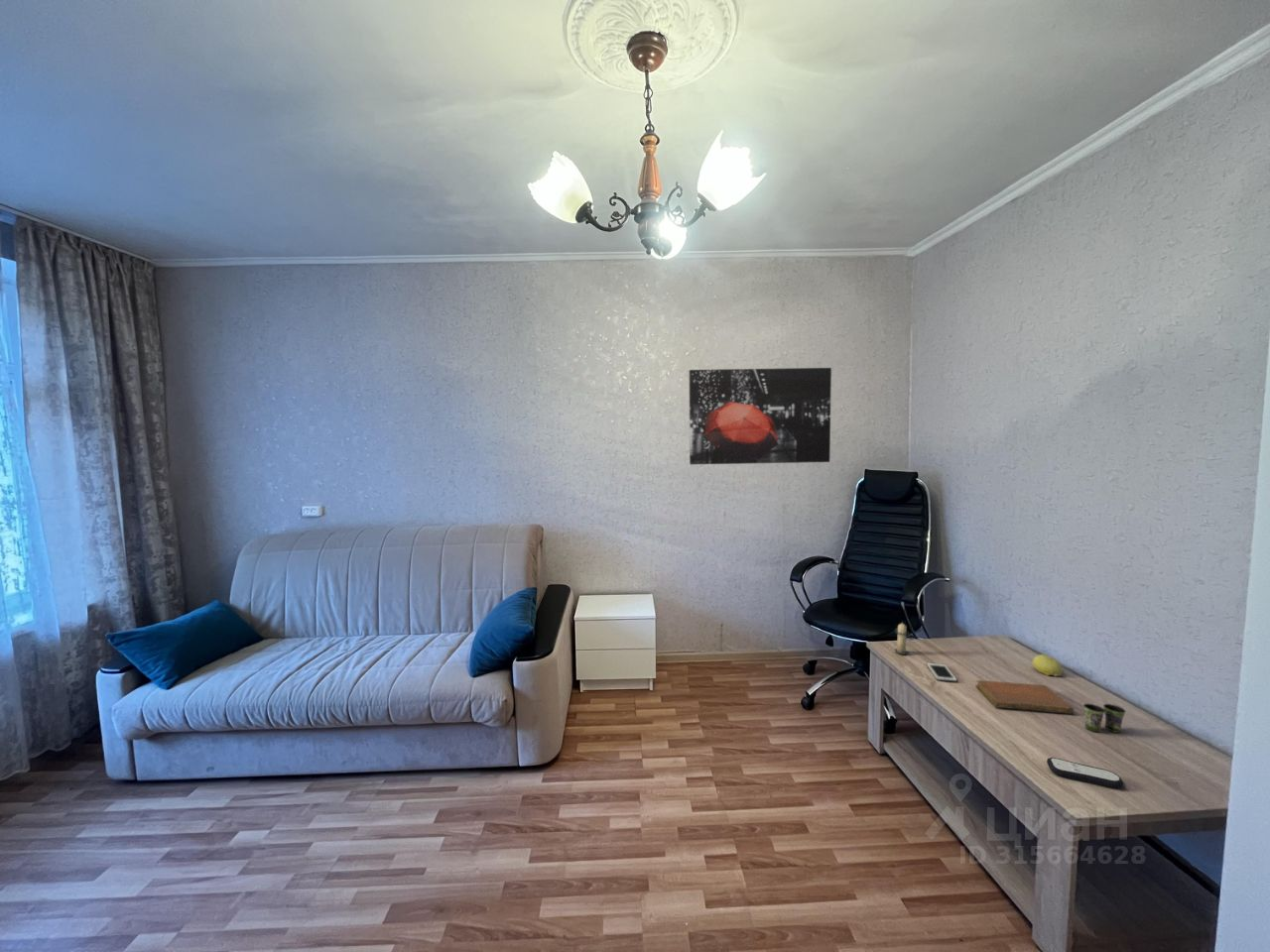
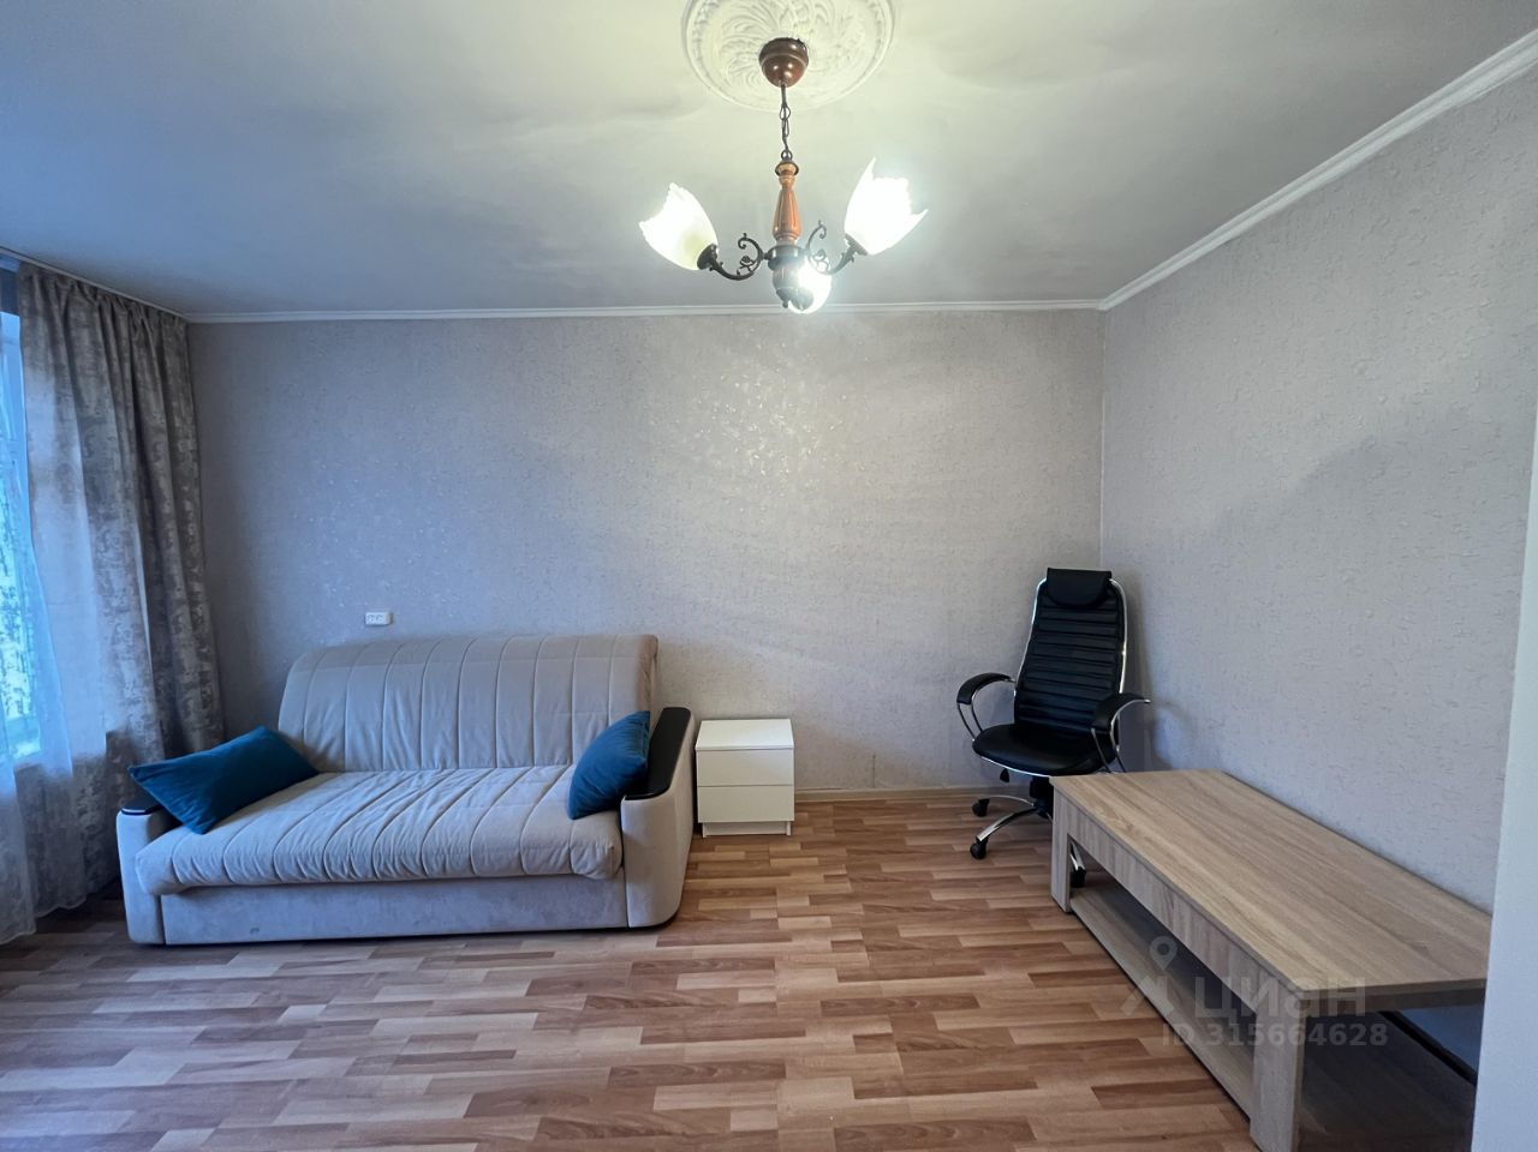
- candle (901, 637)
- cup (1101, 718)
- wall art (759, 416)
- notebook (1021, 696)
- cell phone (941, 671)
- fruit (1047, 663)
- remote control (1083, 773)
